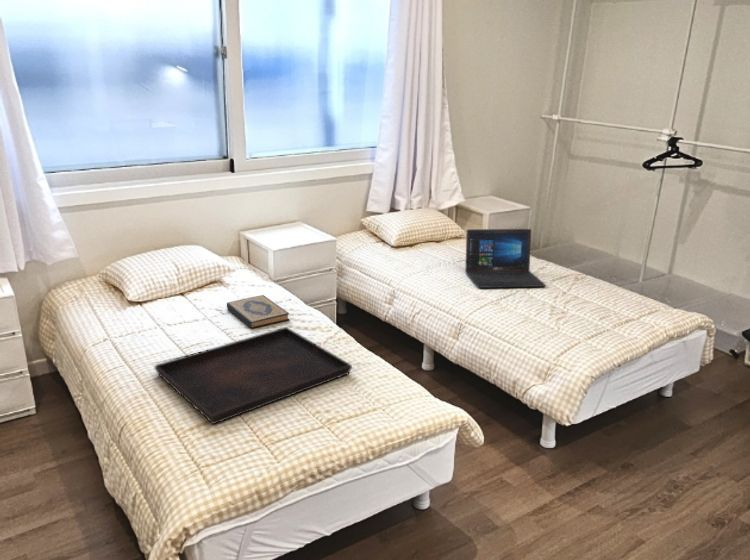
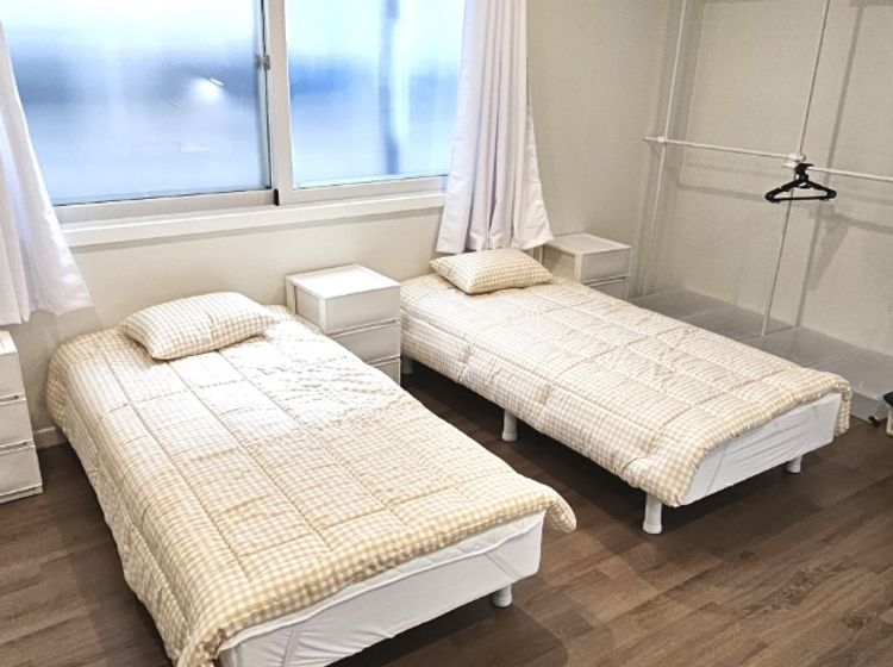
- hardback book (257, 311)
- laptop (505, 257)
- serving tray (254, 369)
